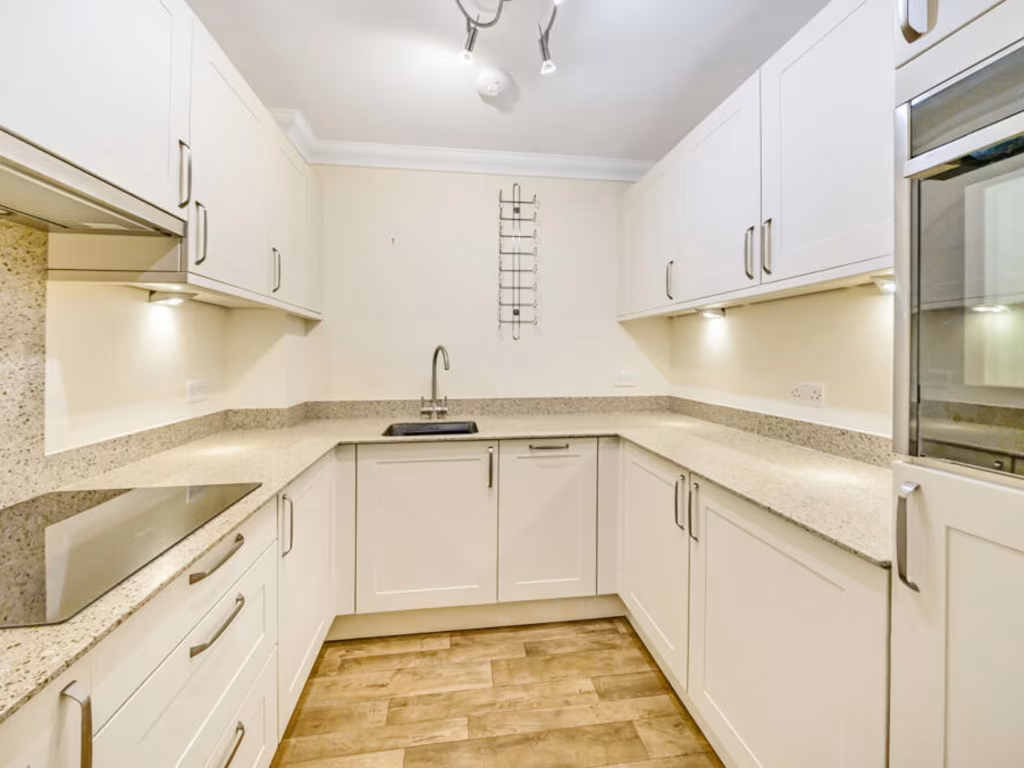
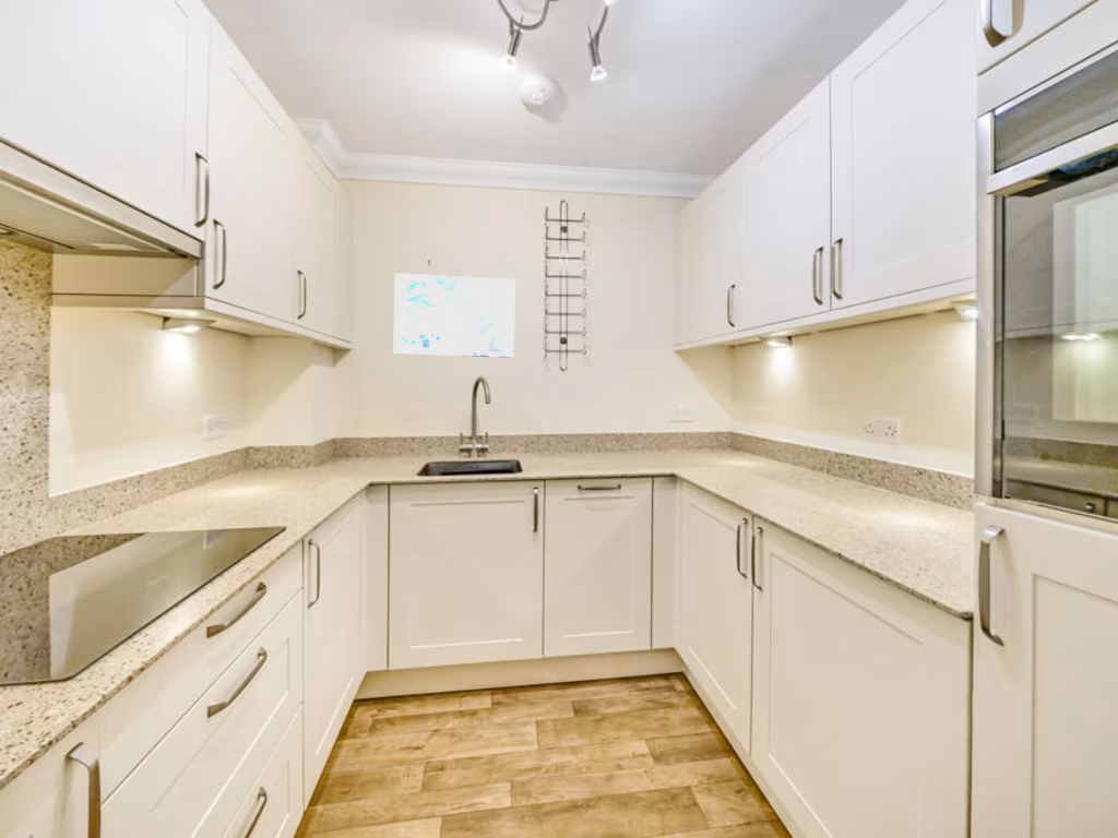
+ wall art (455, 315)
